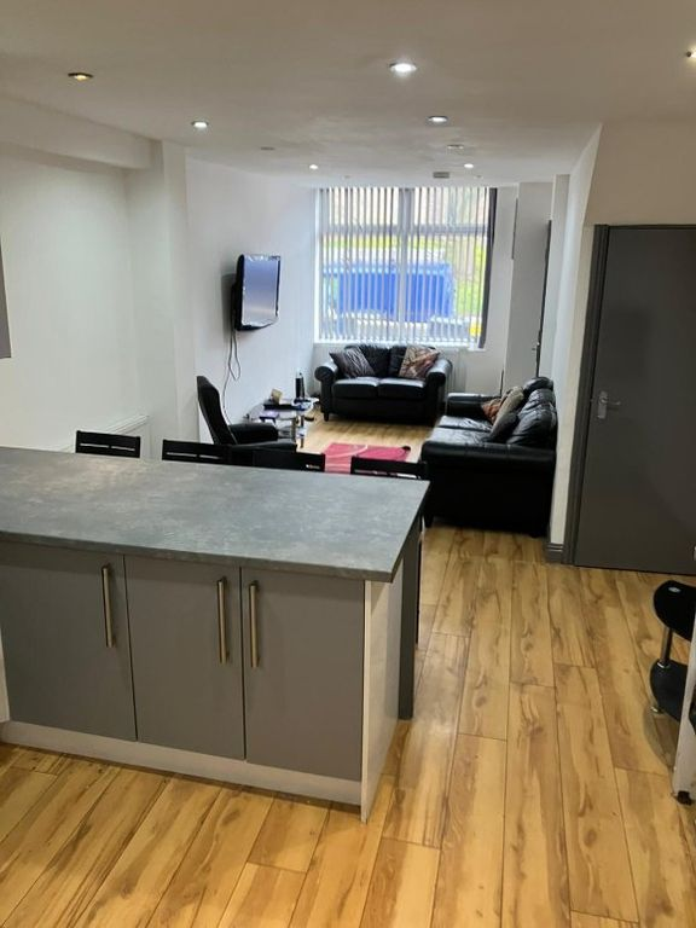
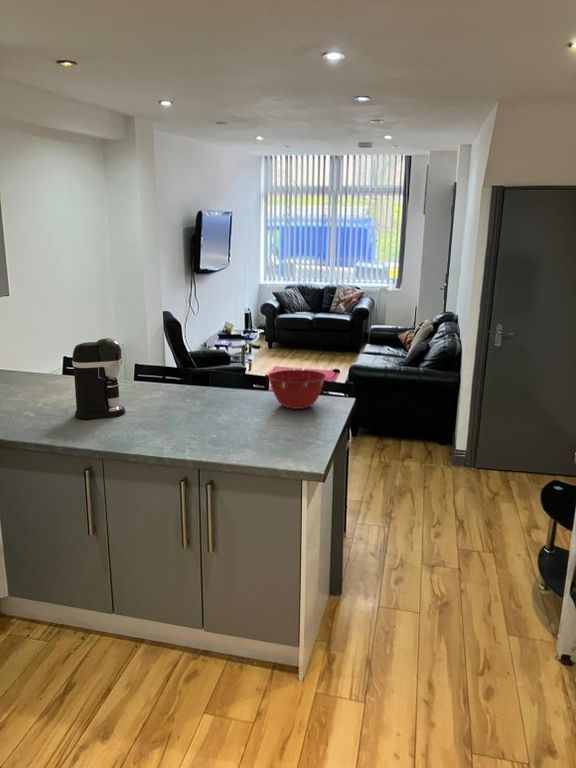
+ coffee maker (98, 377)
+ mixing bowl (296, 390)
